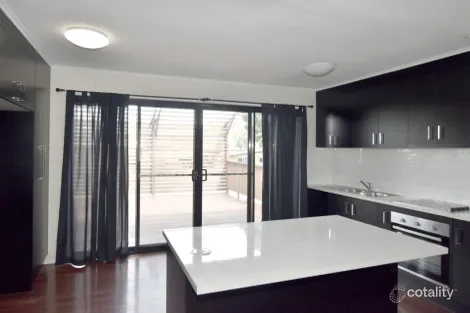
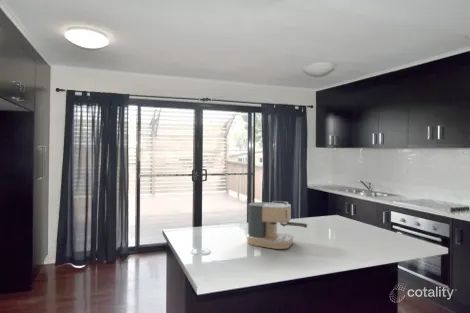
+ coffee maker (276, 222)
